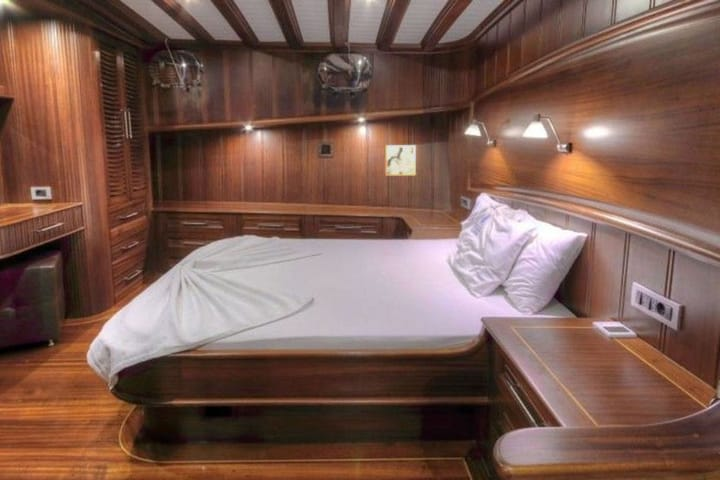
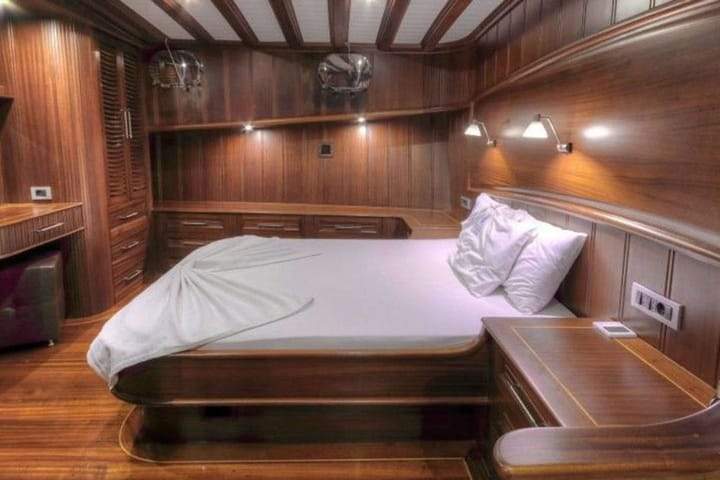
- wall art (400, 160)
